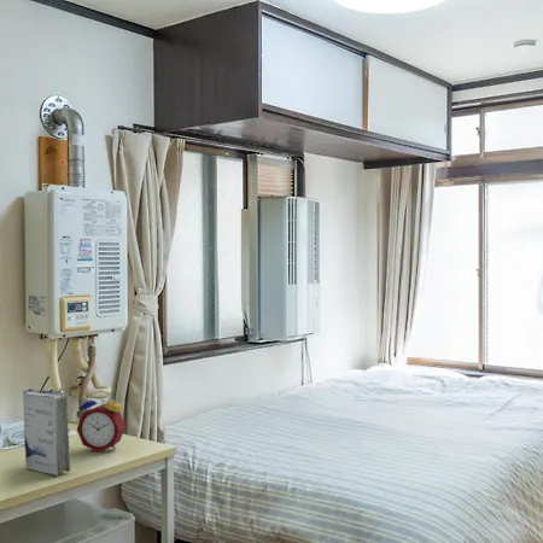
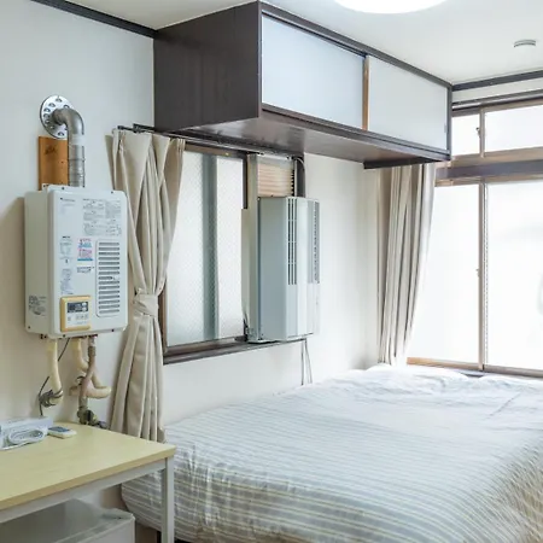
- book (45, 431)
- alarm clock (103, 419)
